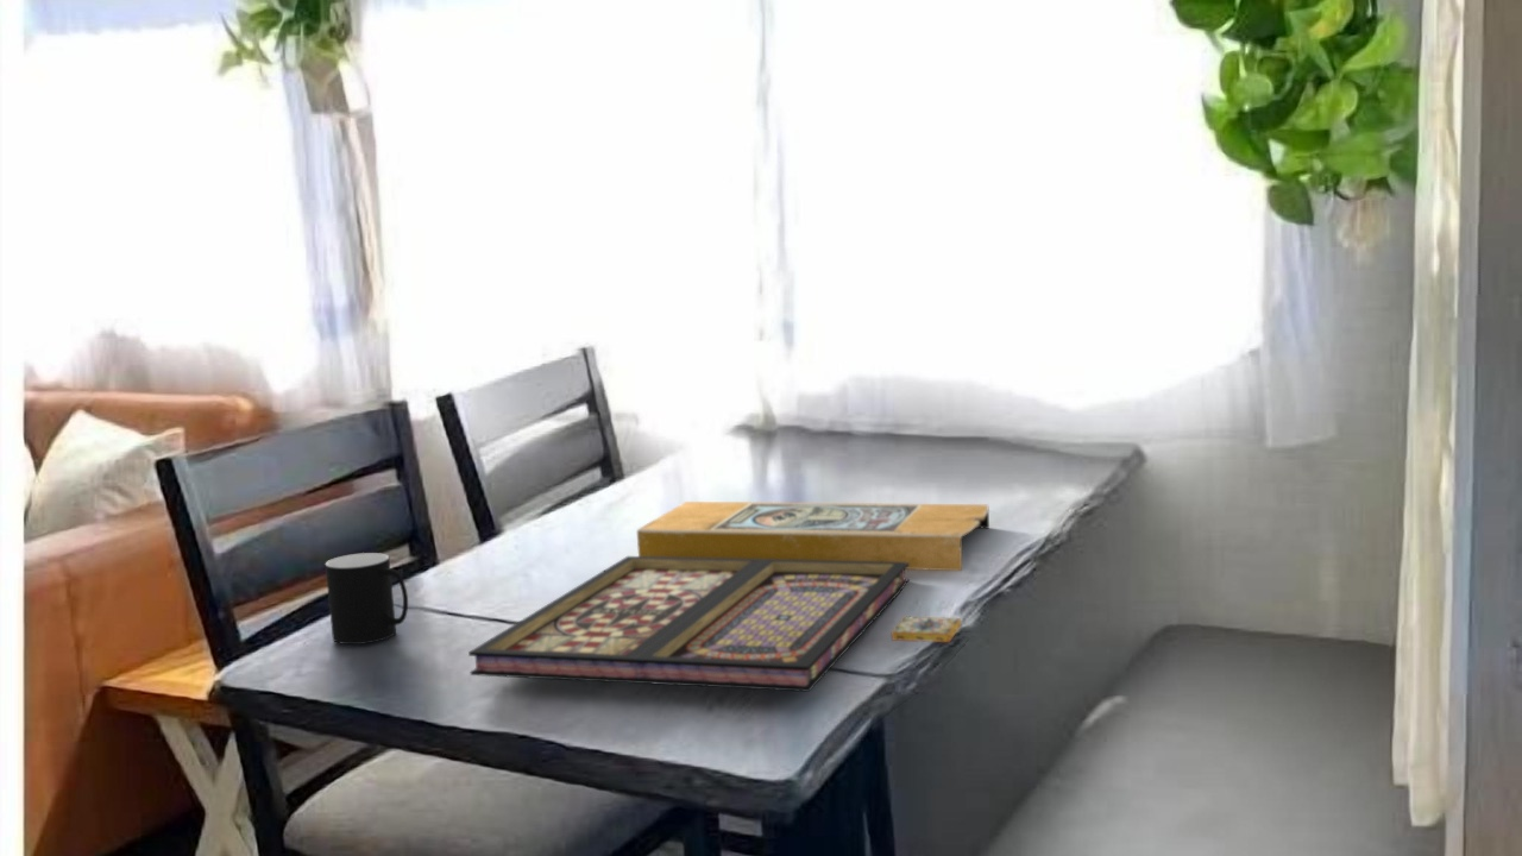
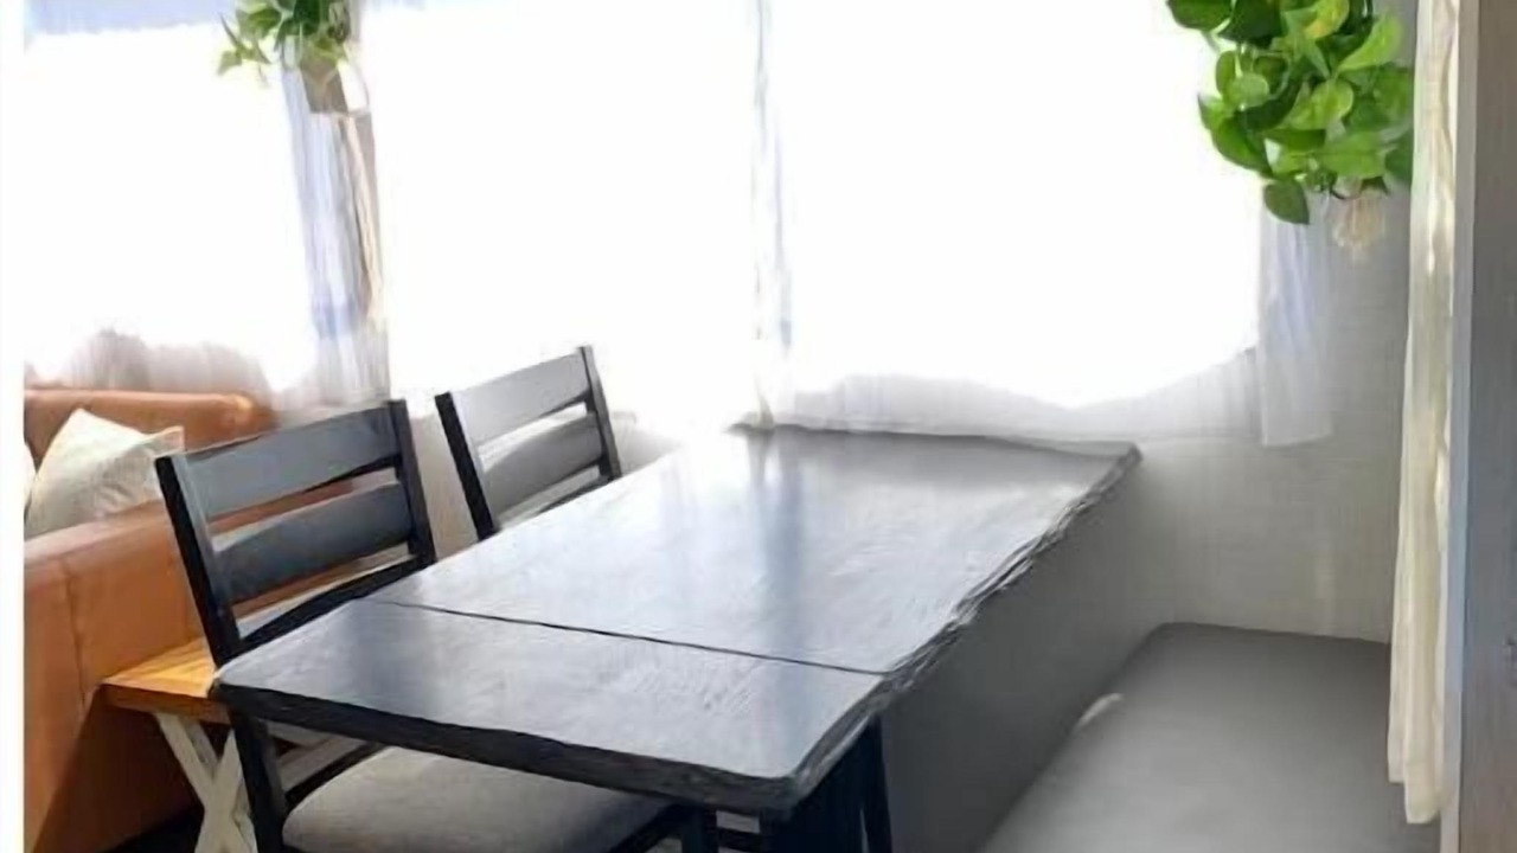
- cup (371, 599)
- board game (776, 580)
